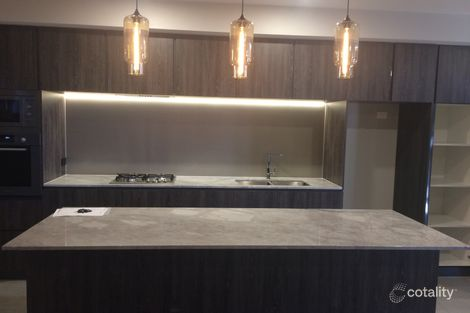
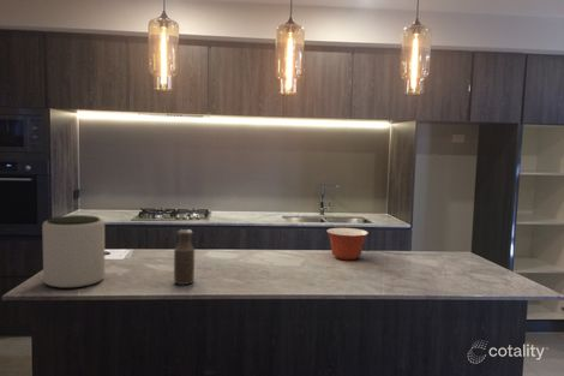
+ plant pot (74, 250)
+ mixing bowl (346, 244)
+ bottle (184, 256)
